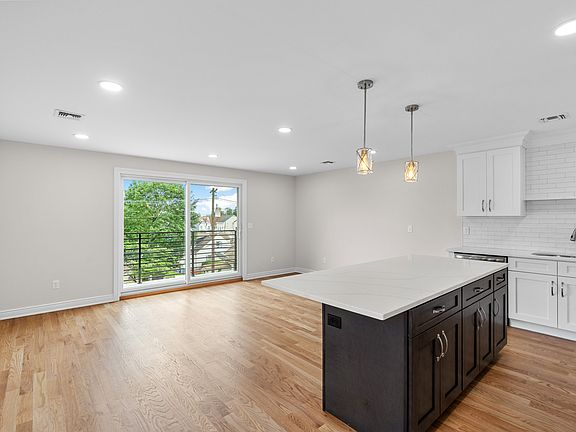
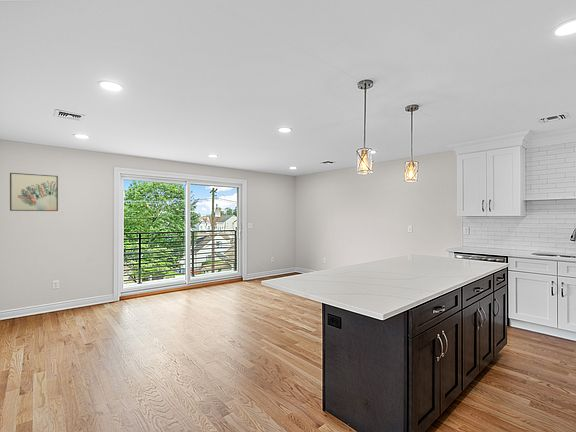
+ wall art (34, 192)
